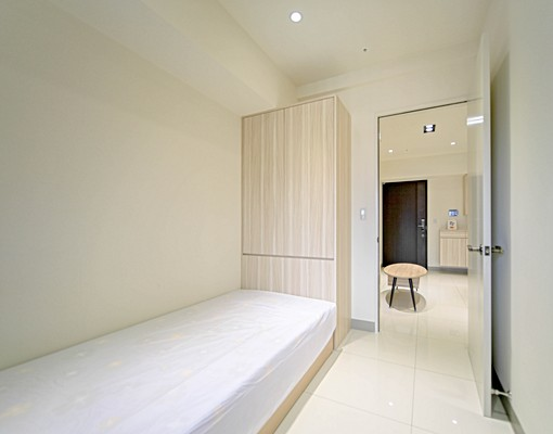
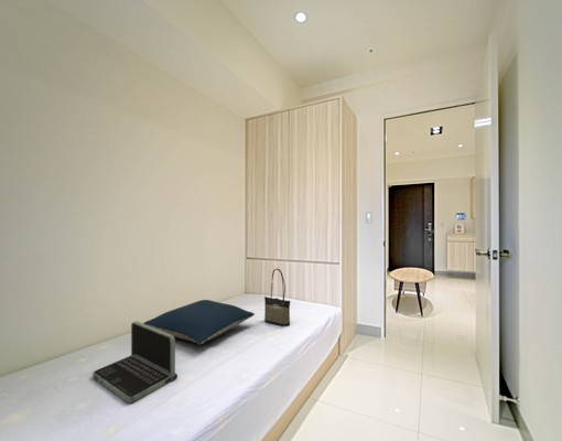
+ pillow (202, 319)
+ laptop (136, 353)
+ tote bag (274, 298)
